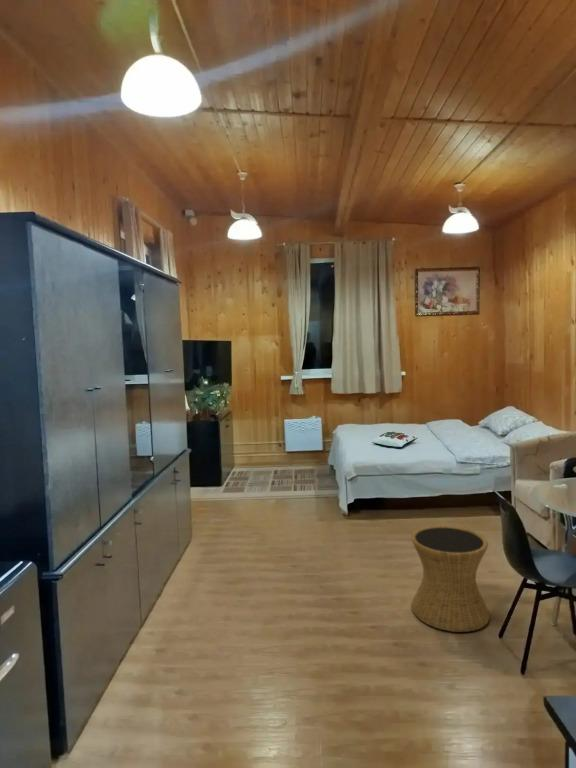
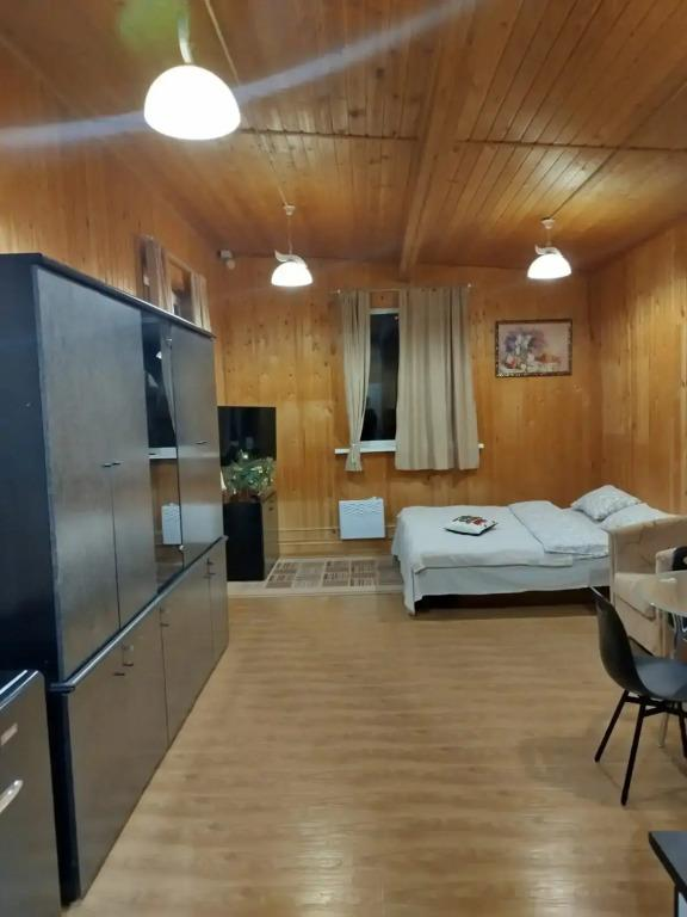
- side table (449, 575)
